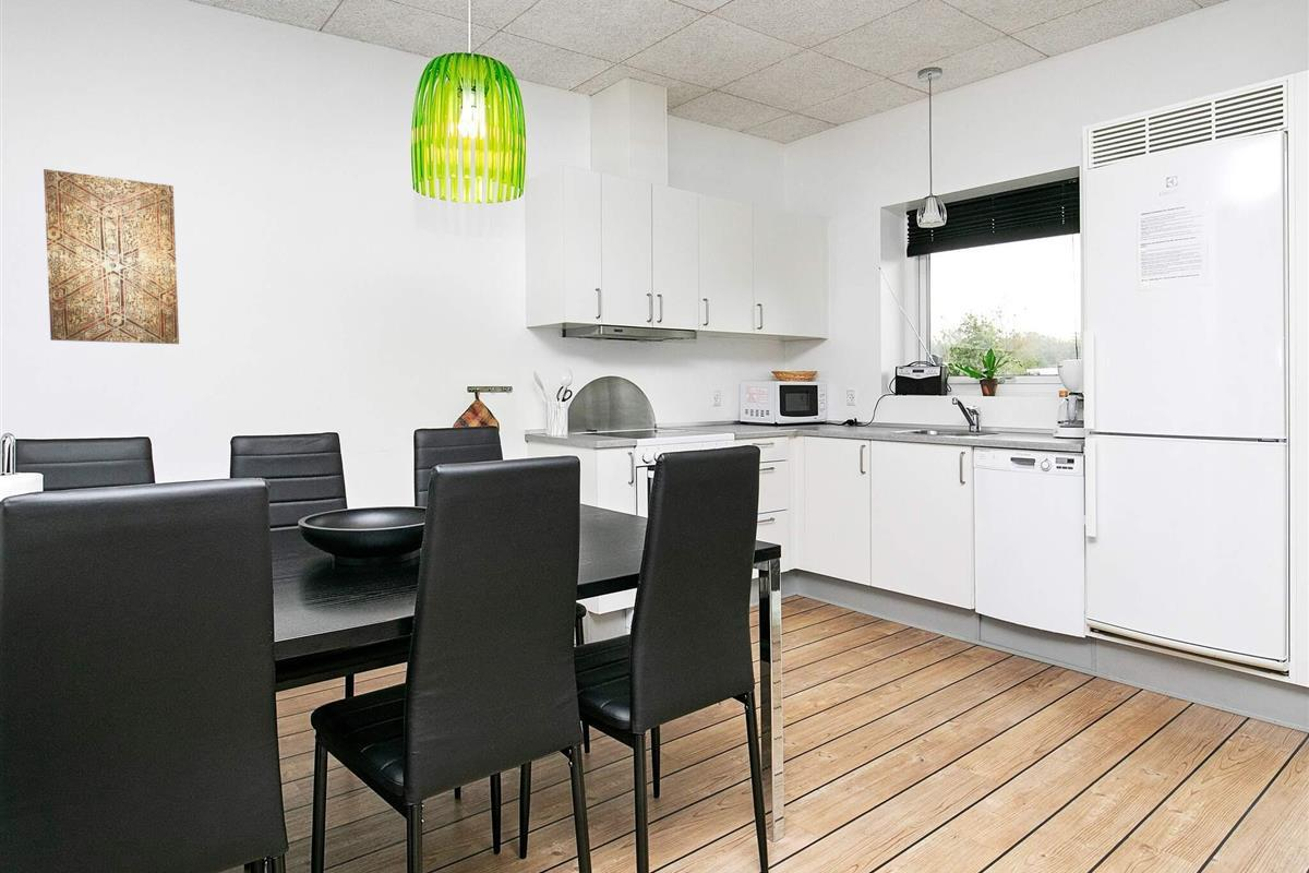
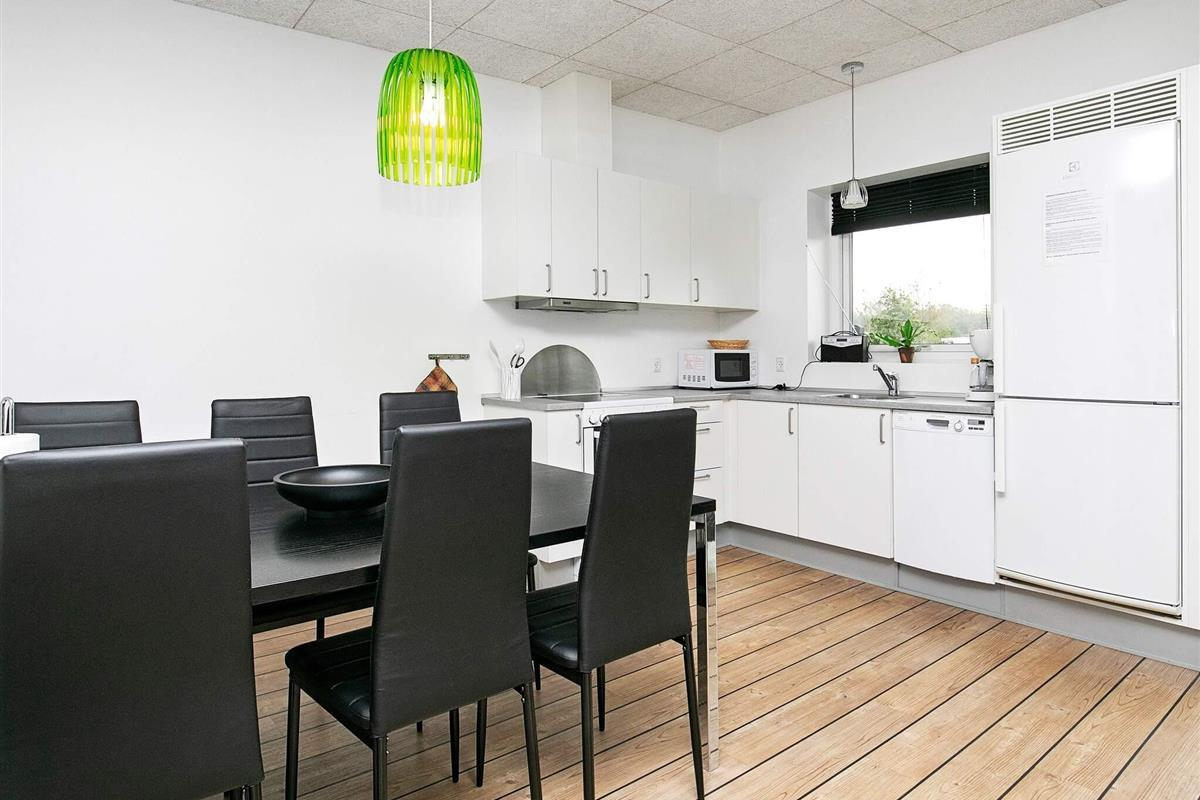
- wall art (113, 260)
